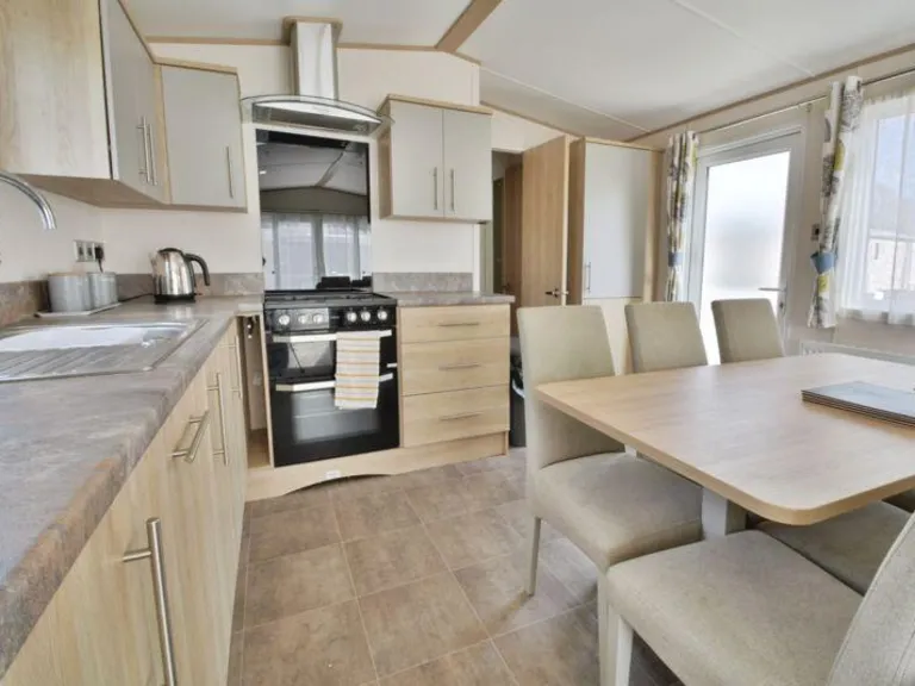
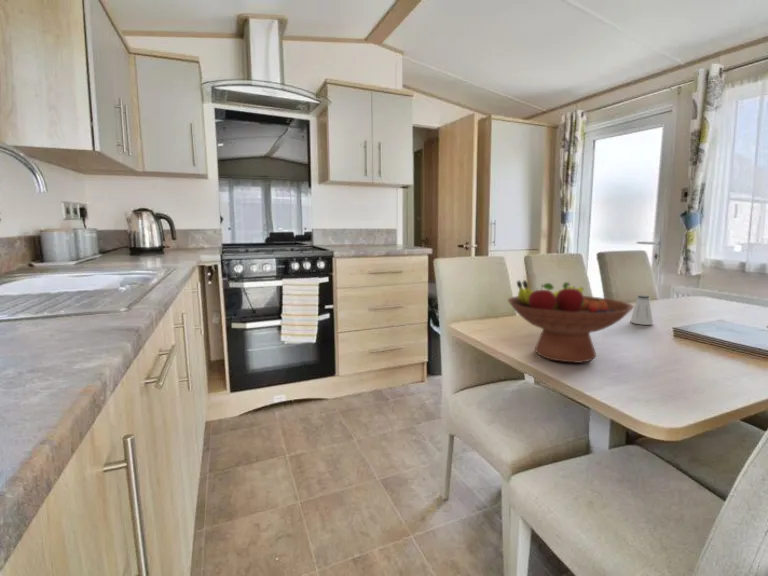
+ saltshaker (642, 309)
+ fruit bowl (566, 318)
